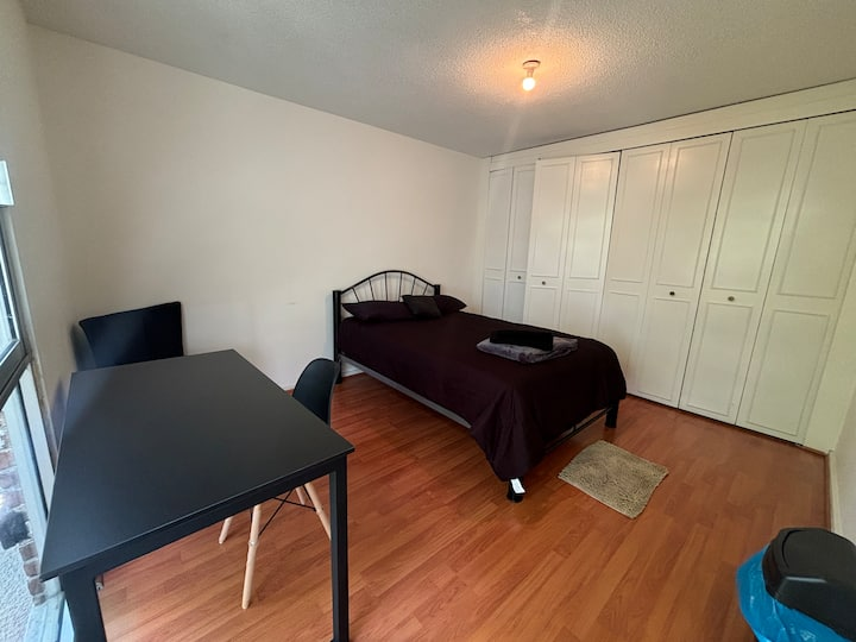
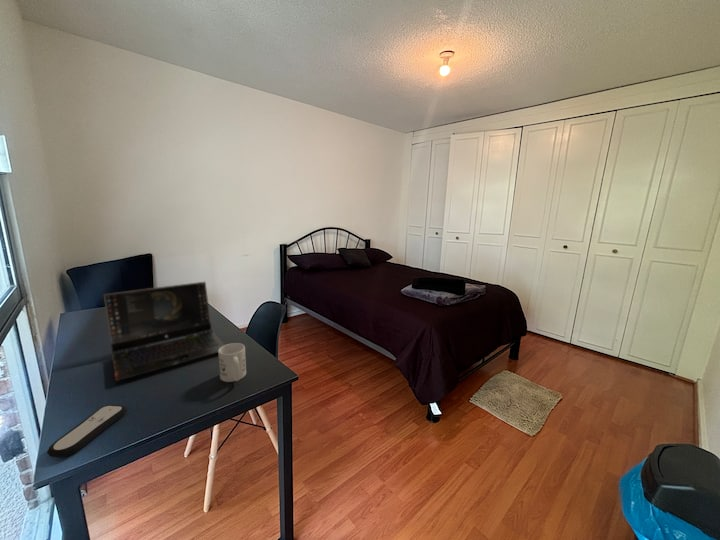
+ mug (233, 364)
+ laptop computer (168, 324)
+ remote control (89, 428)
